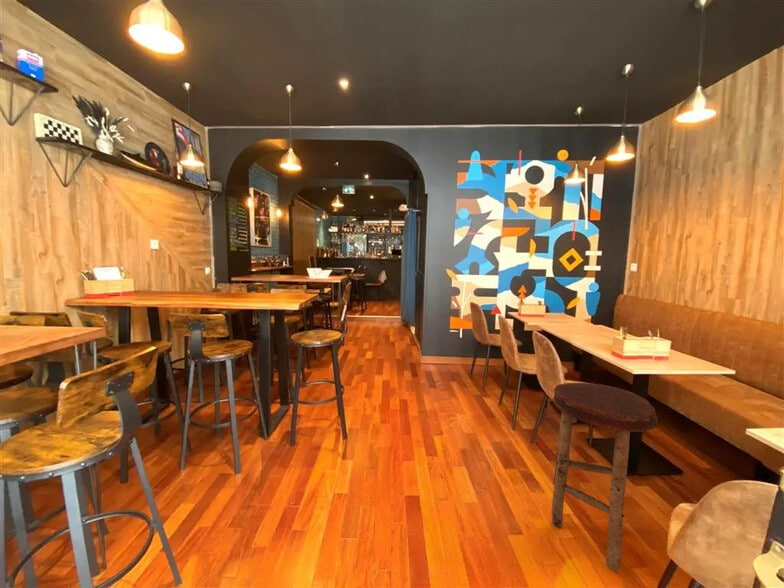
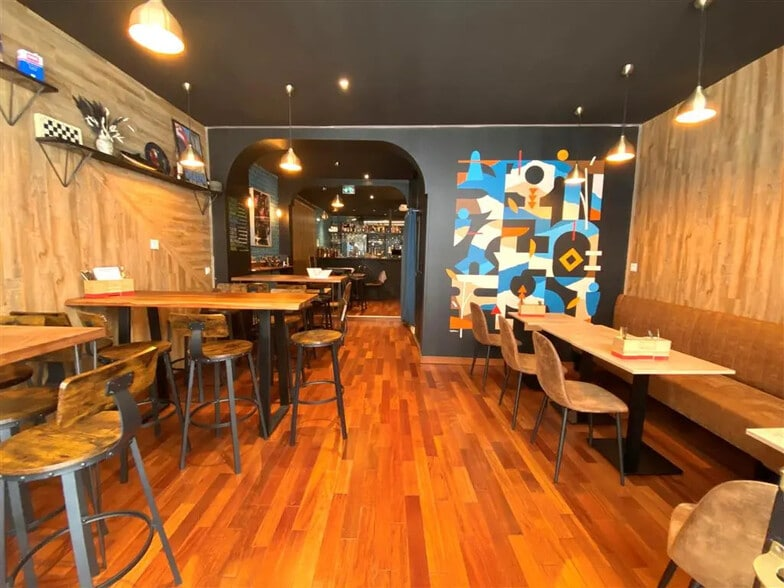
- stool (596, 468)
